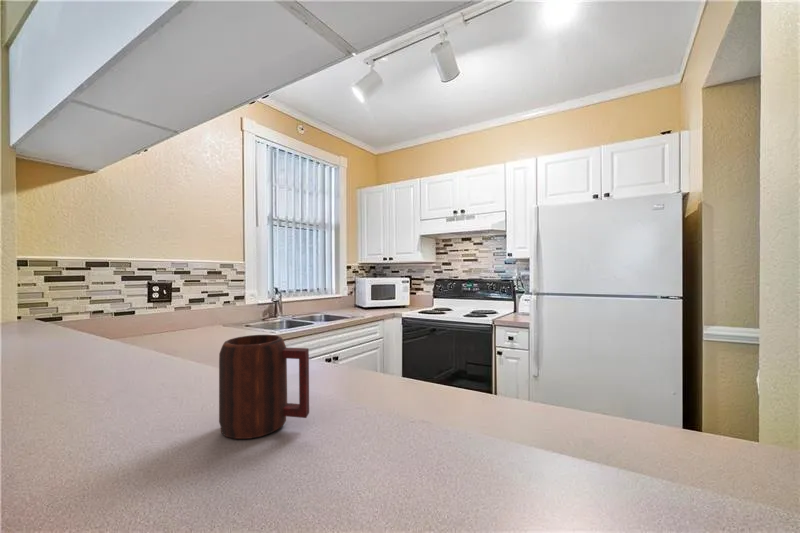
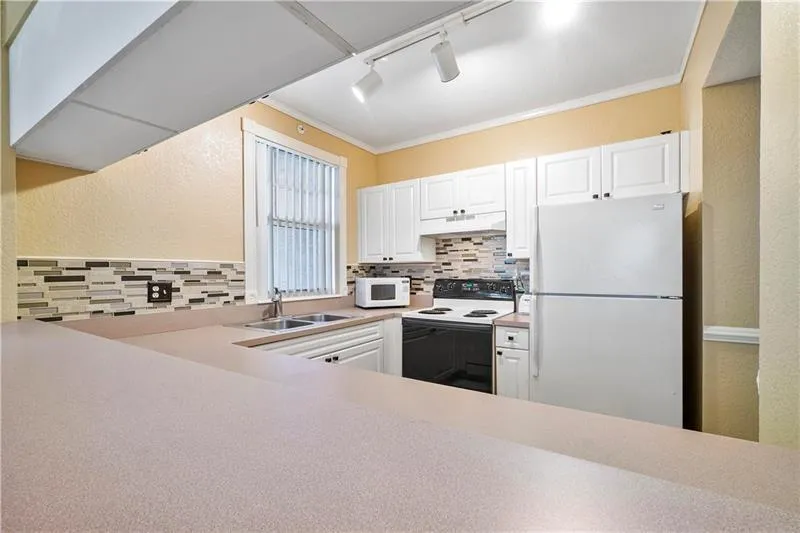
- mug (265, 383)
